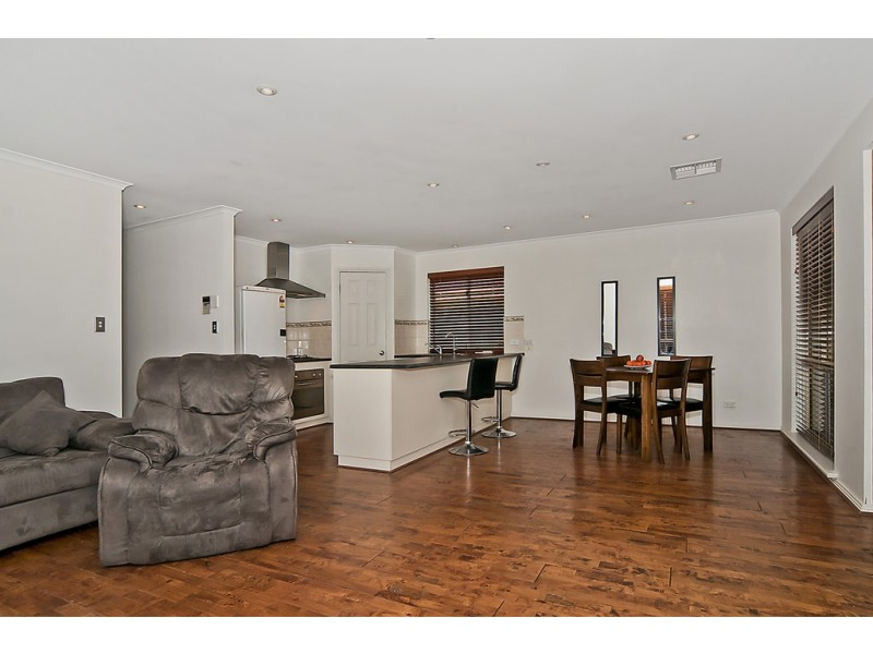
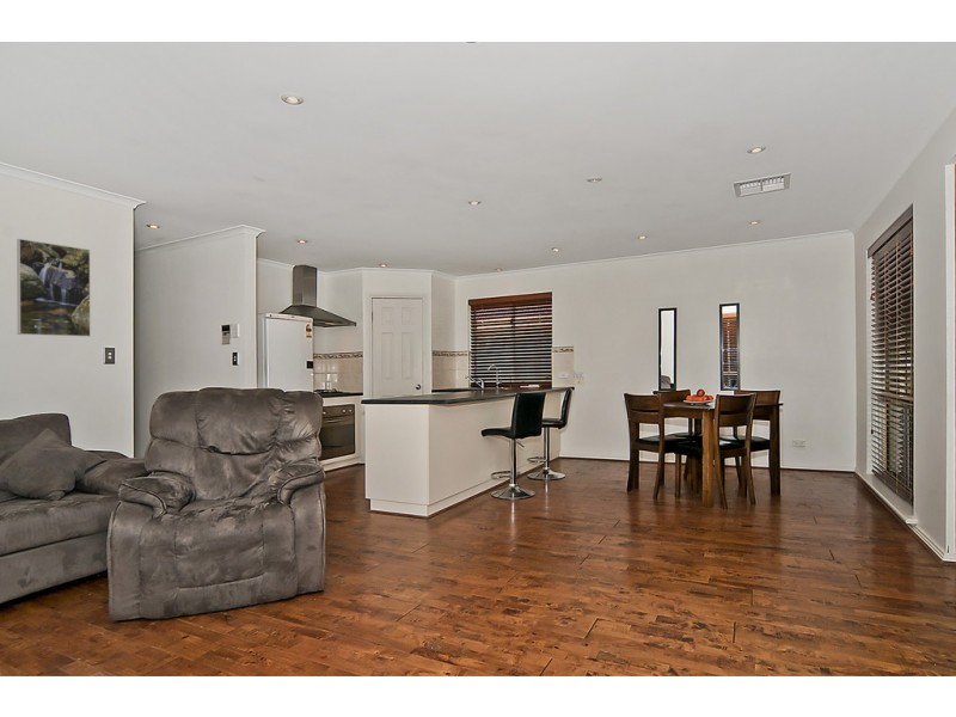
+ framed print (55, 289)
